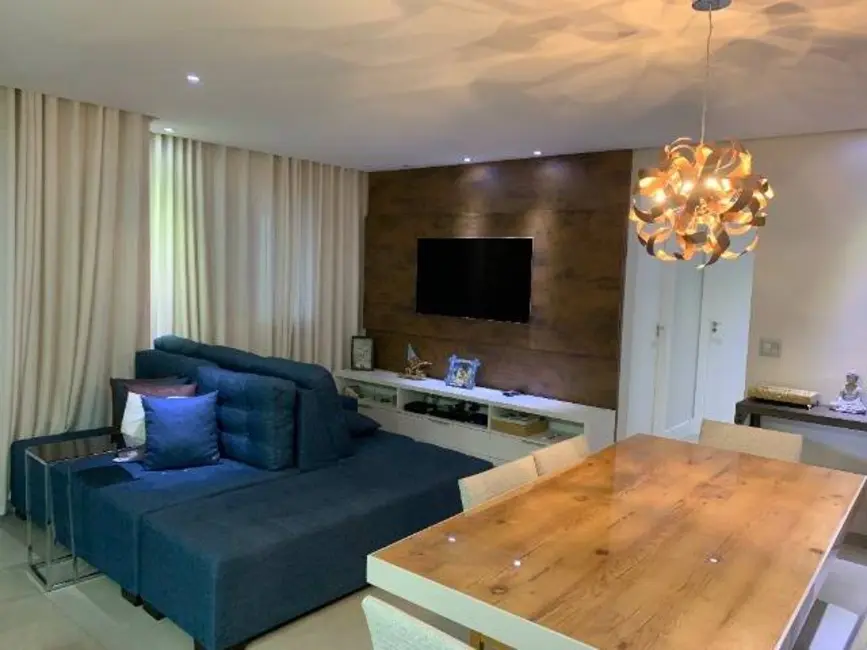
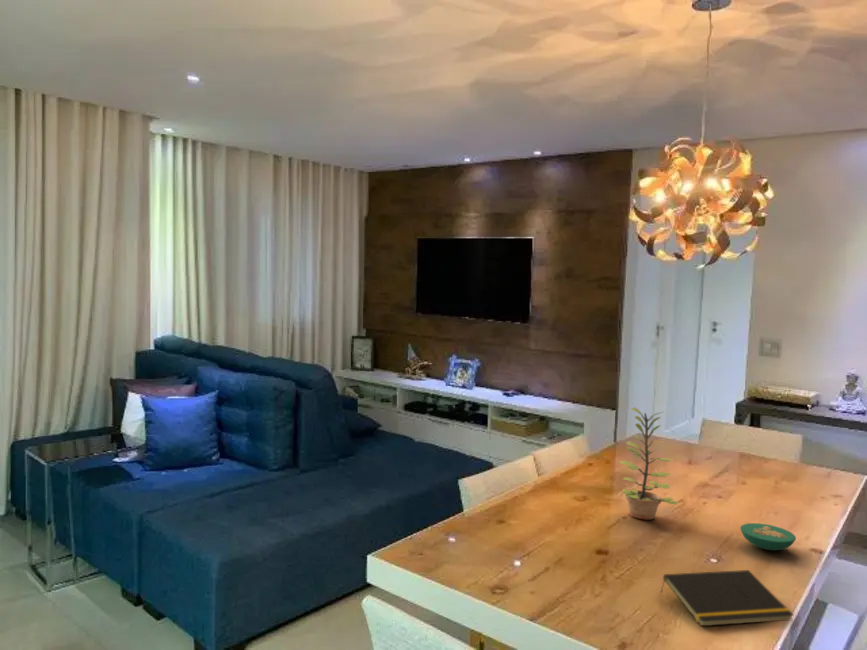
+ notepad (726, 596)
+ plant (649, 463)
+ bowl (767, 538)
